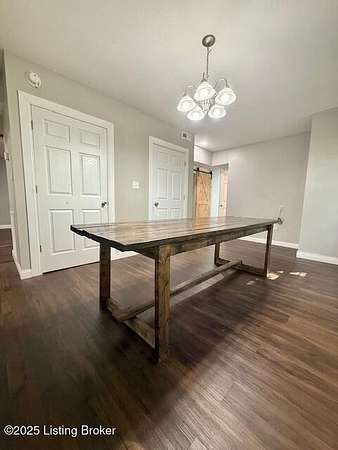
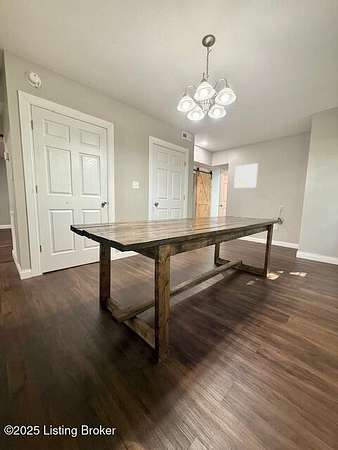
+ wall art (245, 176)
